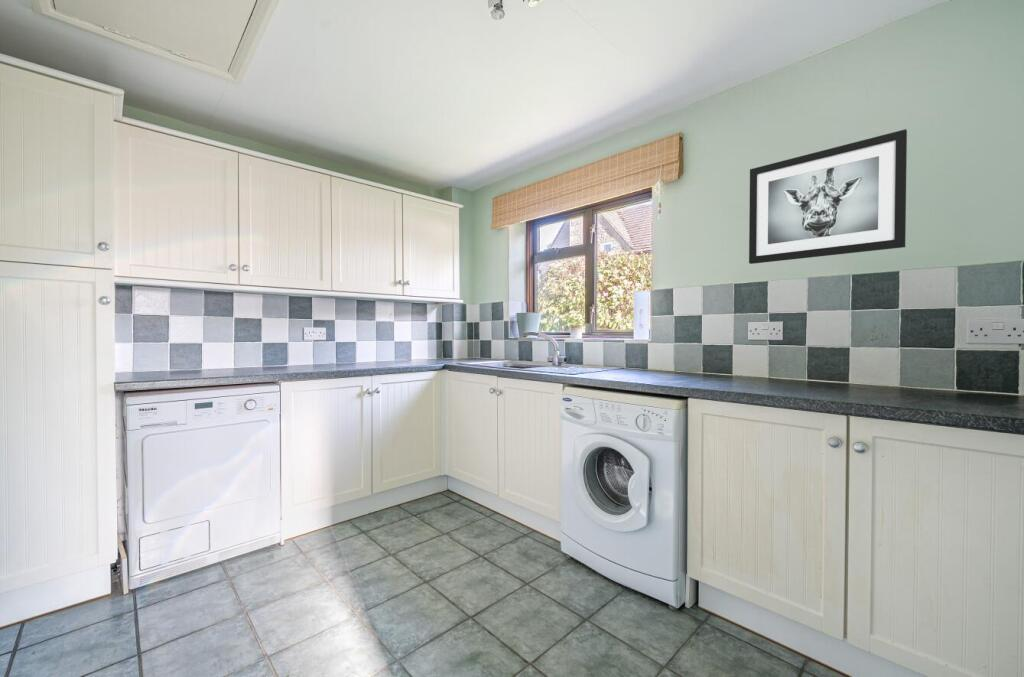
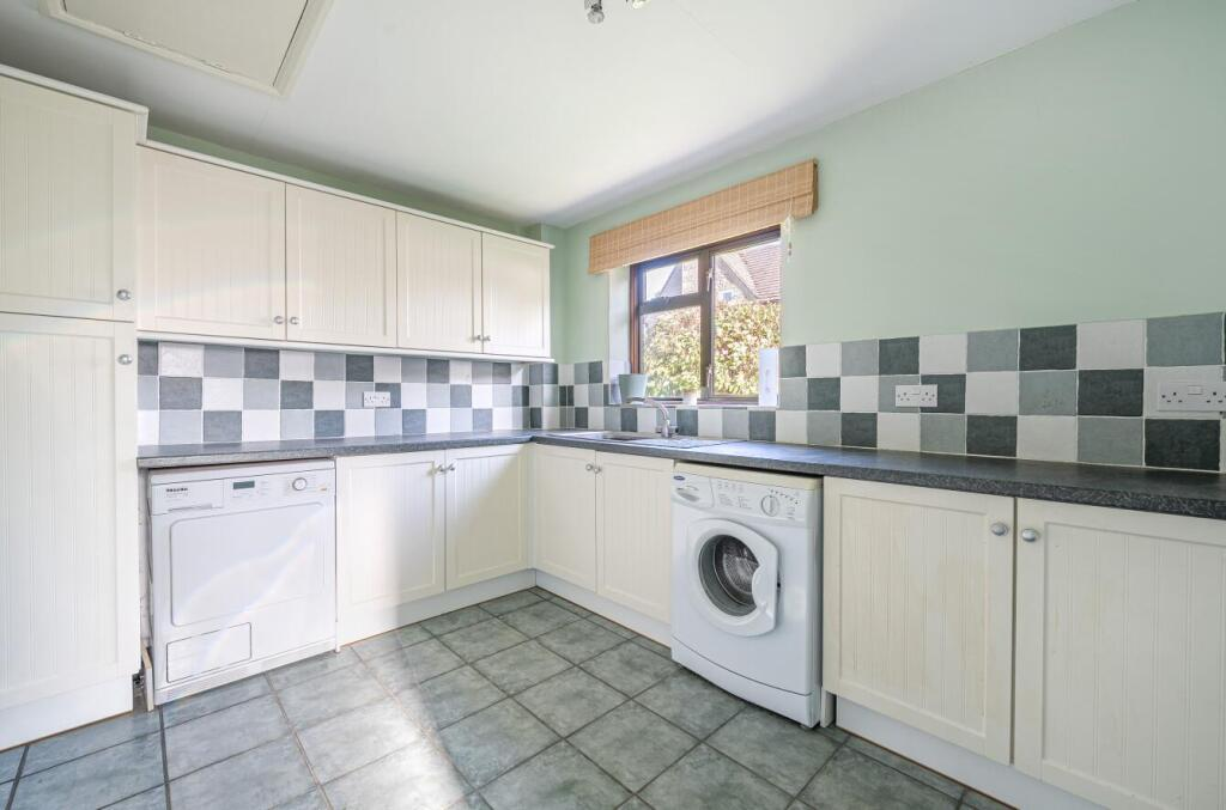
- wall art (819, 204)
